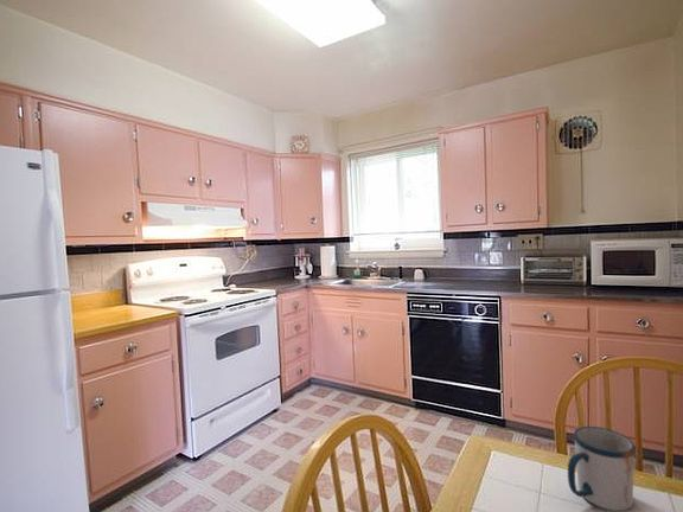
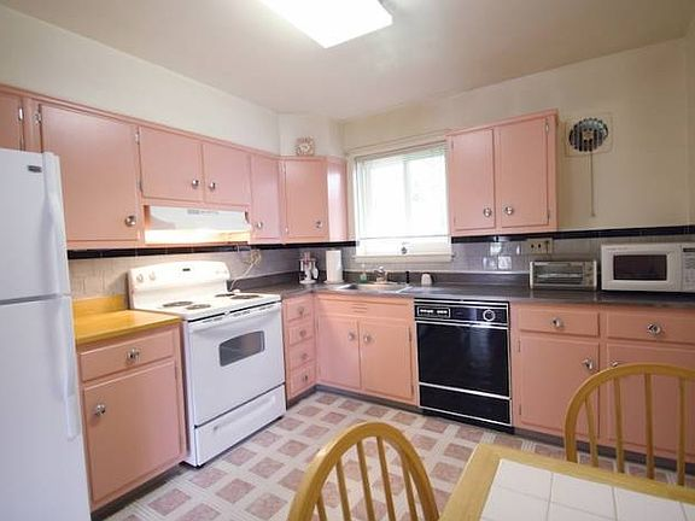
- mug (598, 467)
